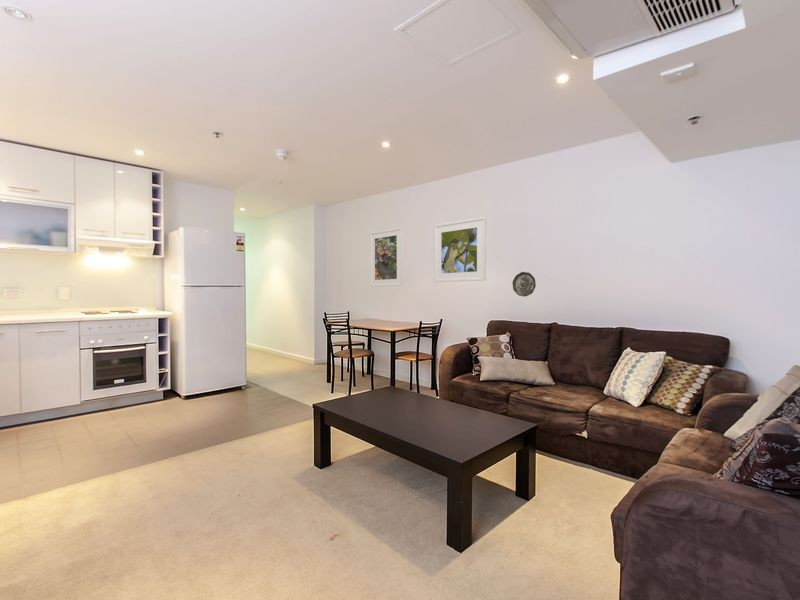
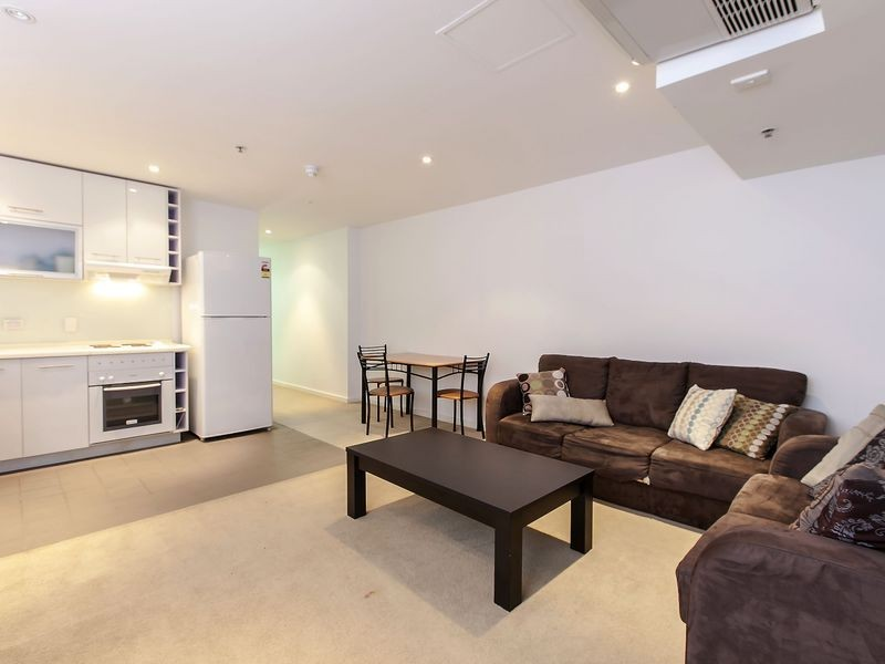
- decorative plate (524, 284)
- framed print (385, 258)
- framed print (458, 251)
